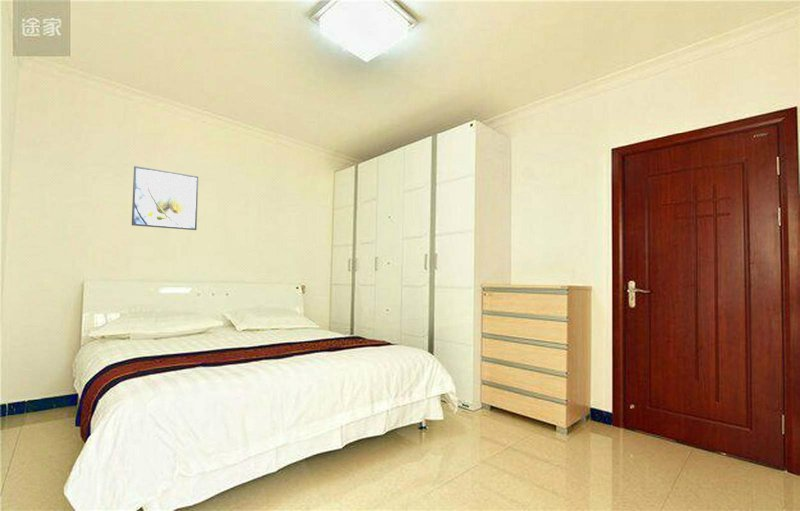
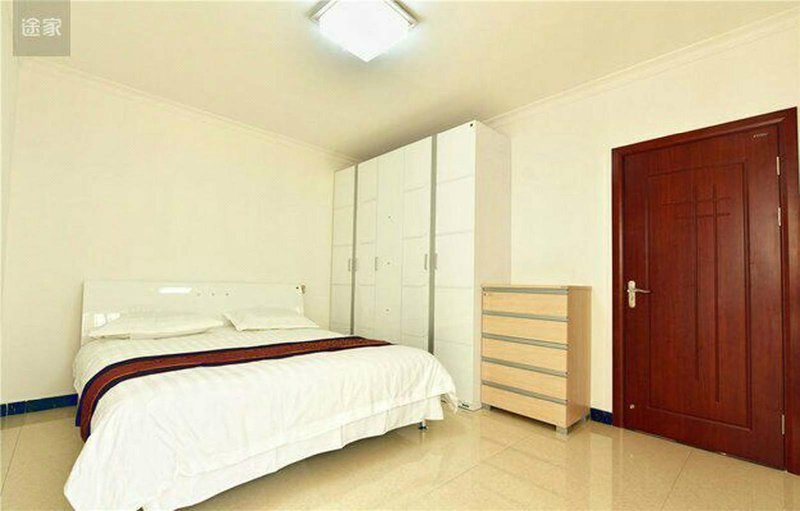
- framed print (166, 199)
